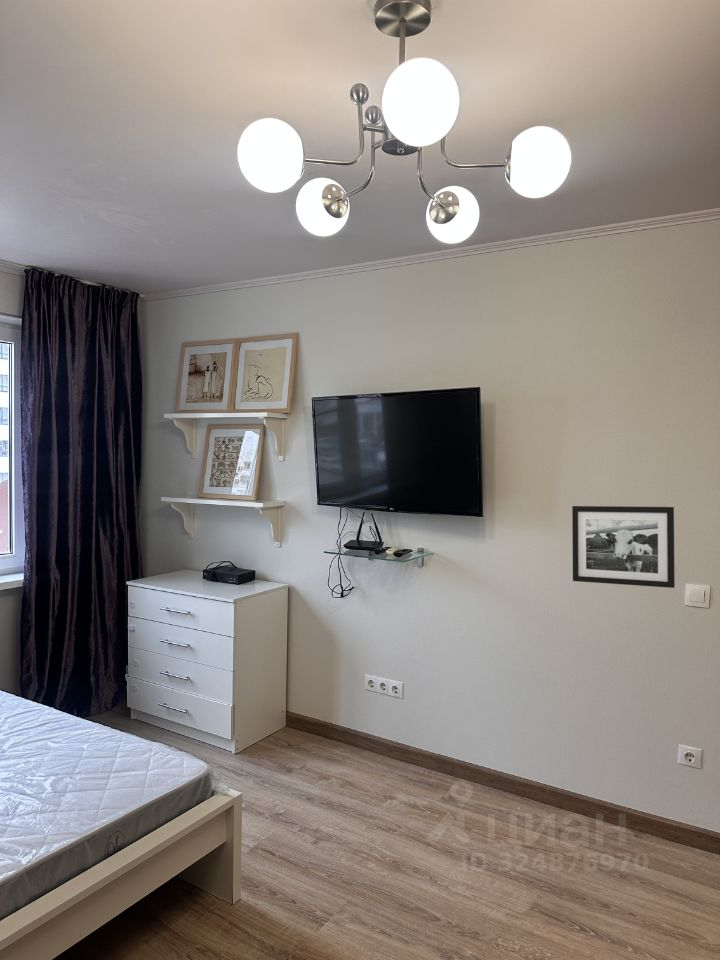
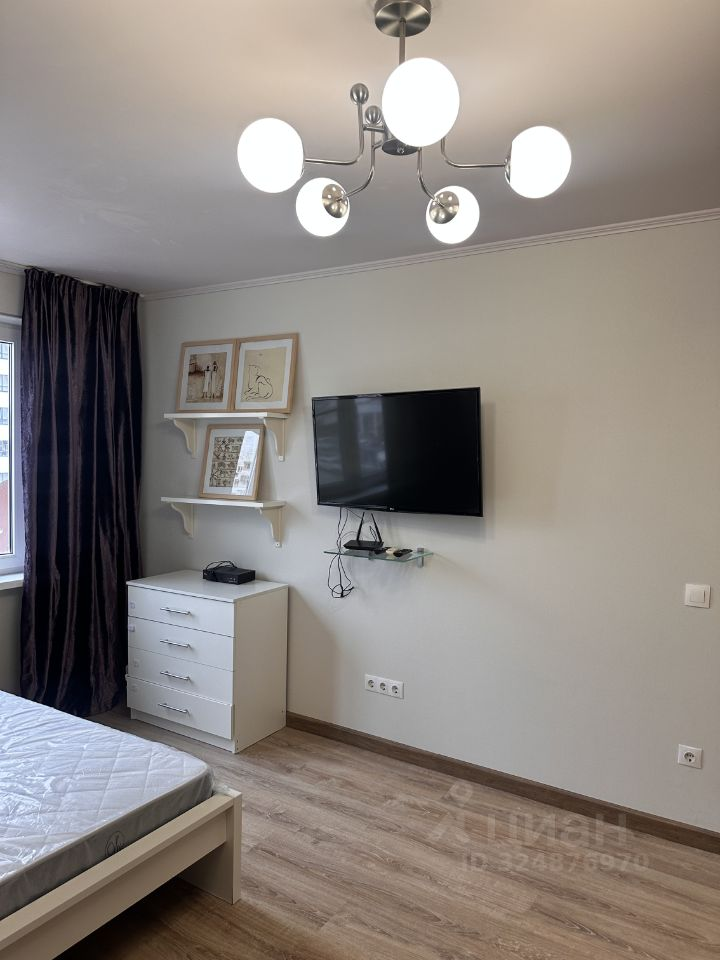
- picture frame (621, 545)
